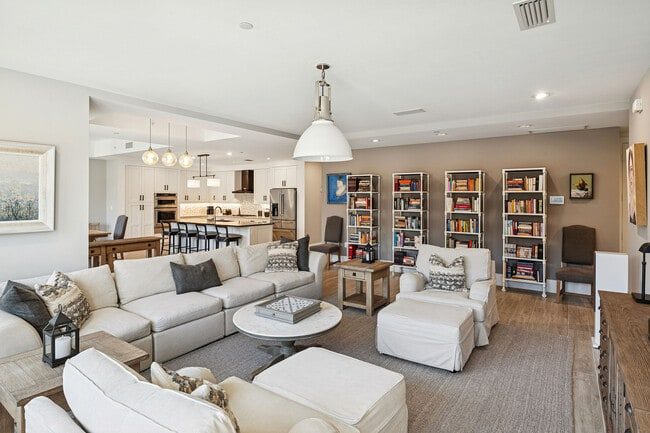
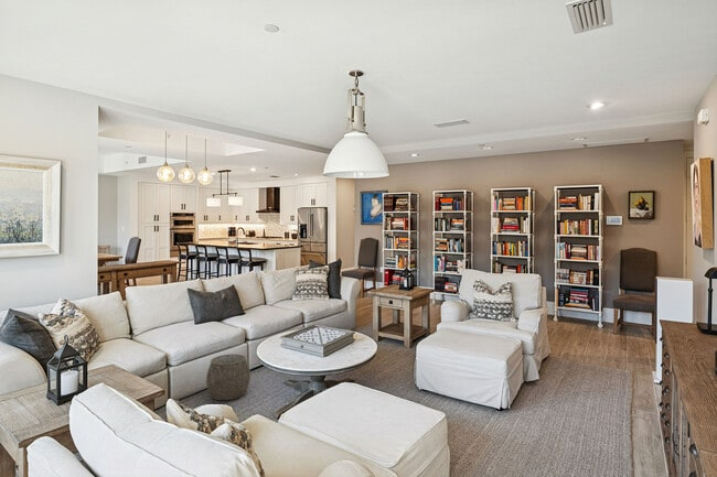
+ woven basket (228, 376)
